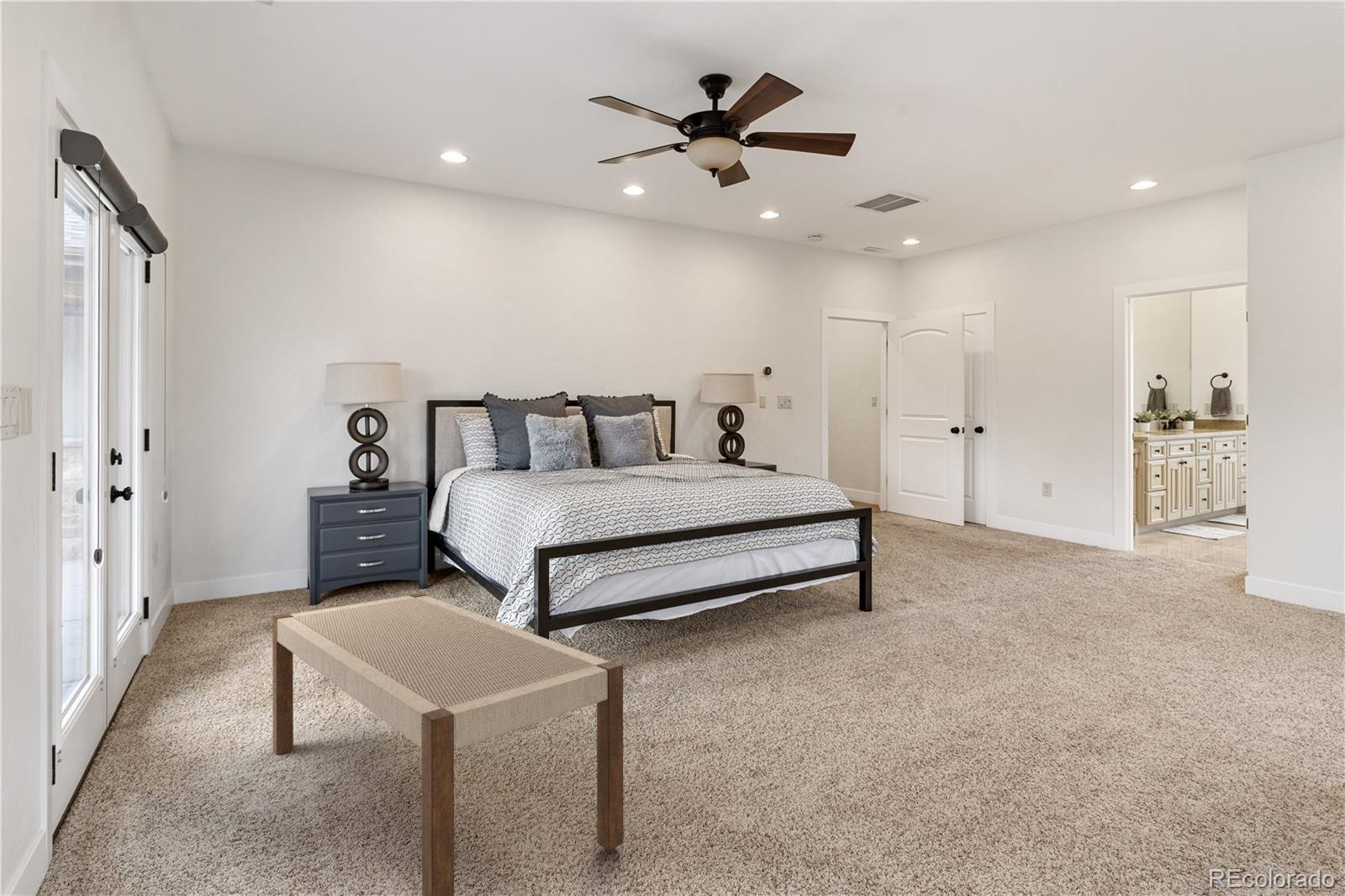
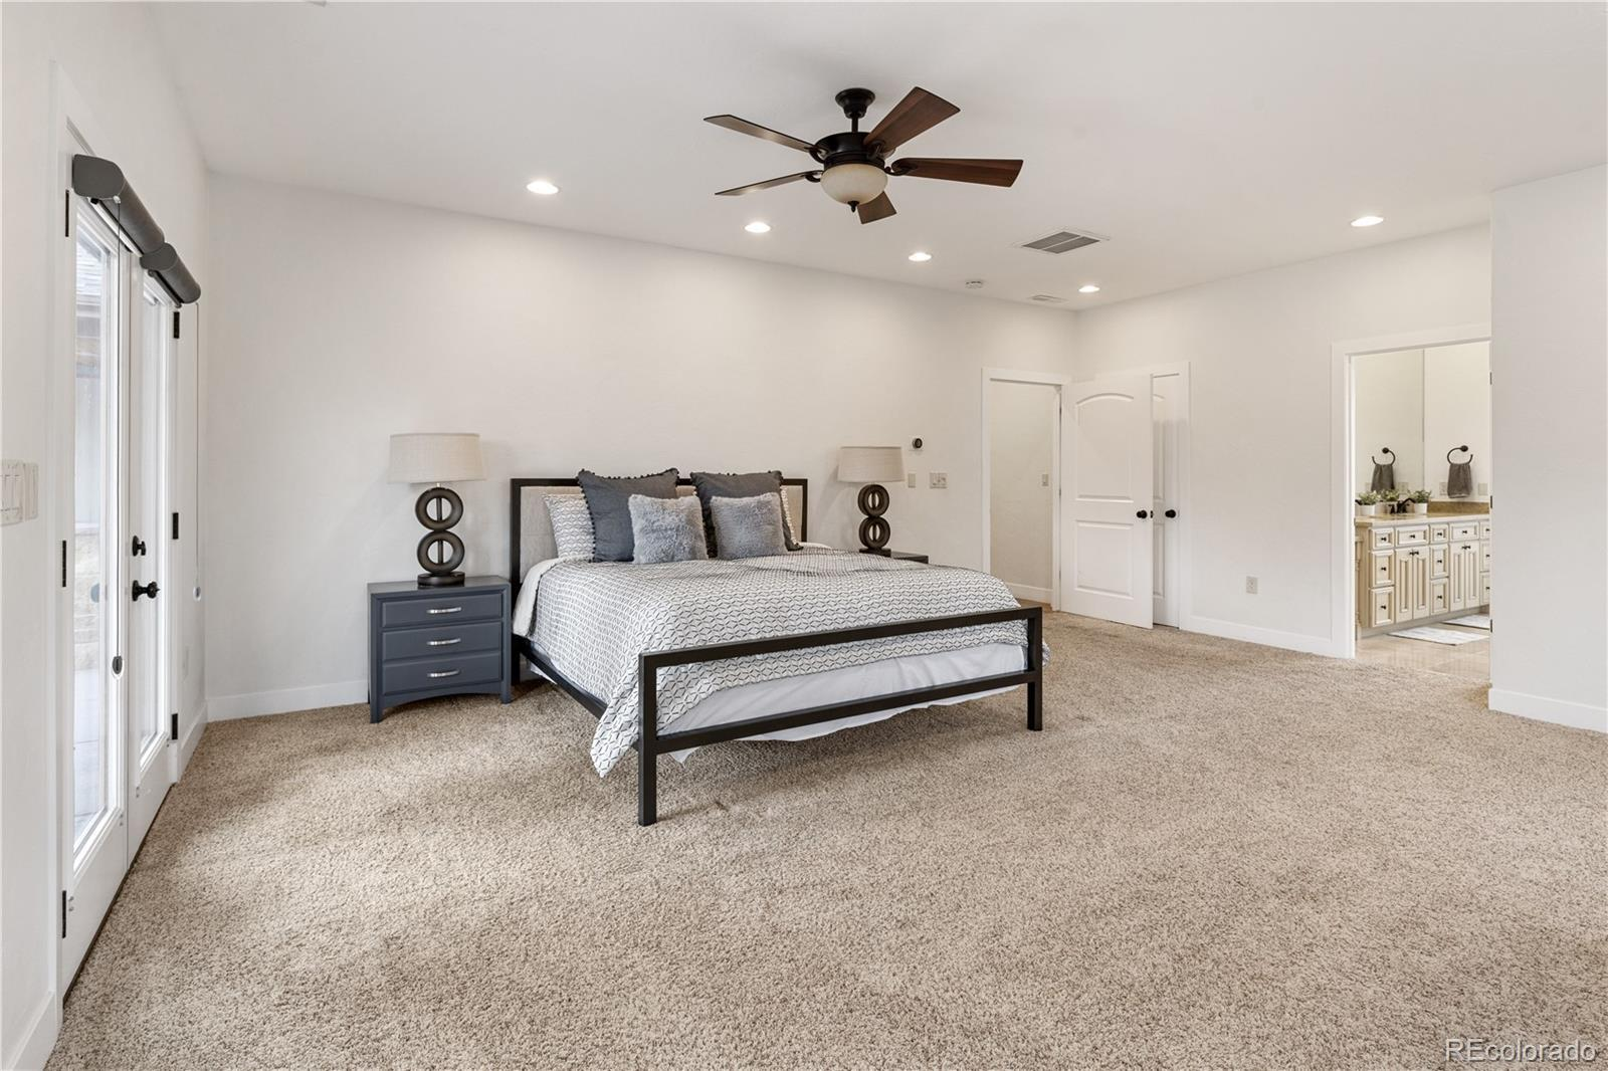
- bench (425, 714)
